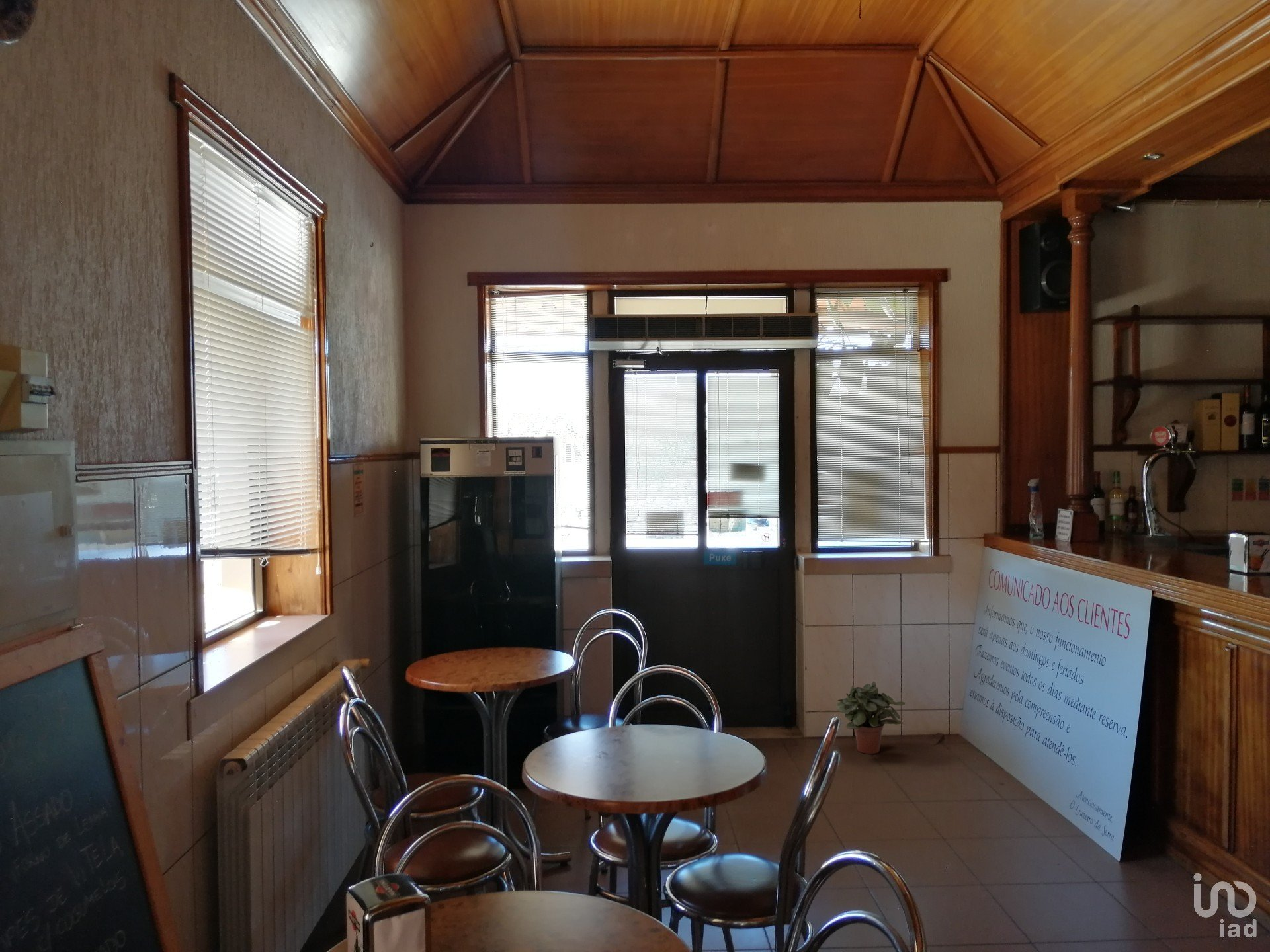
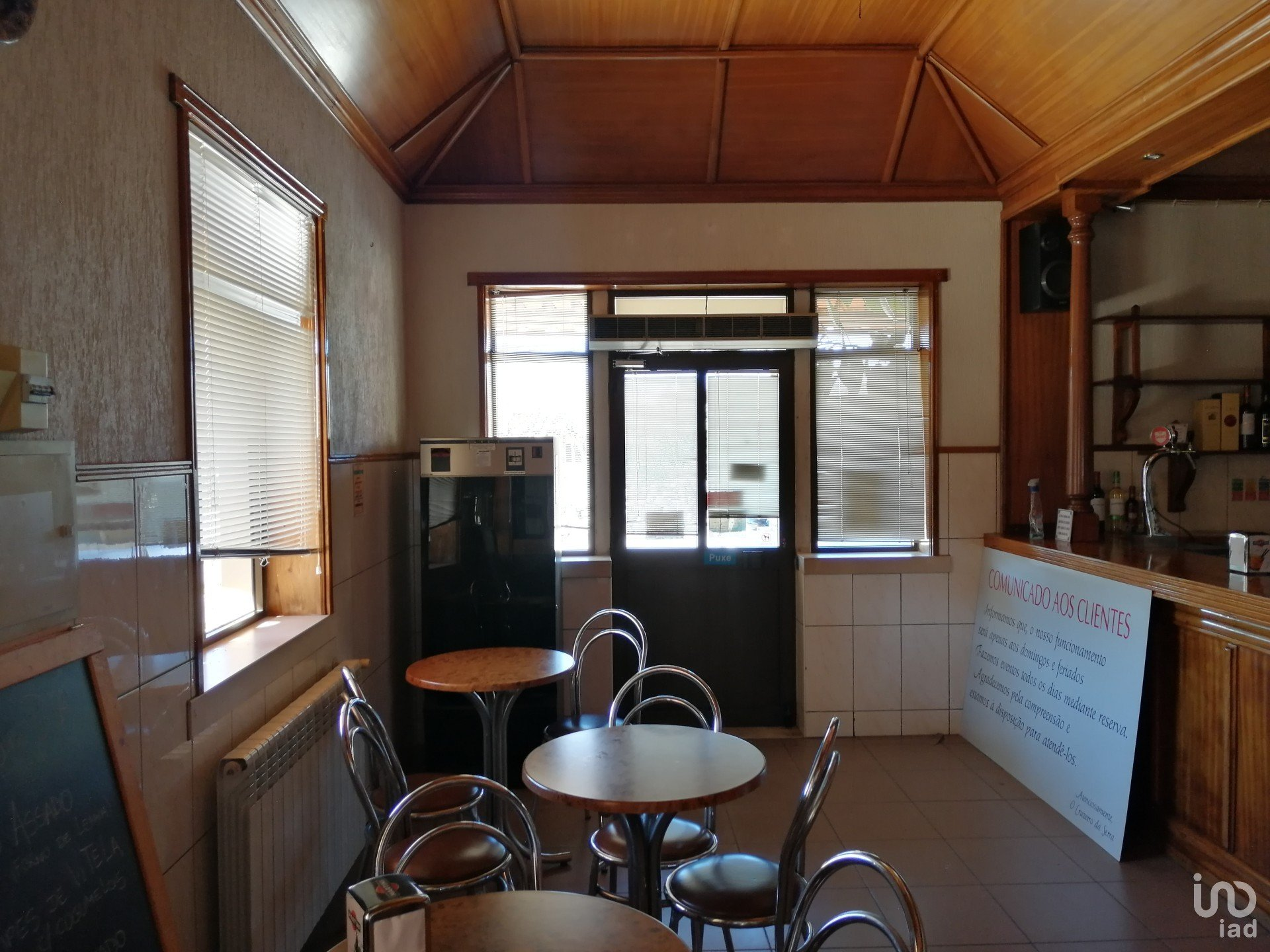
- potted plant (869, 715)
